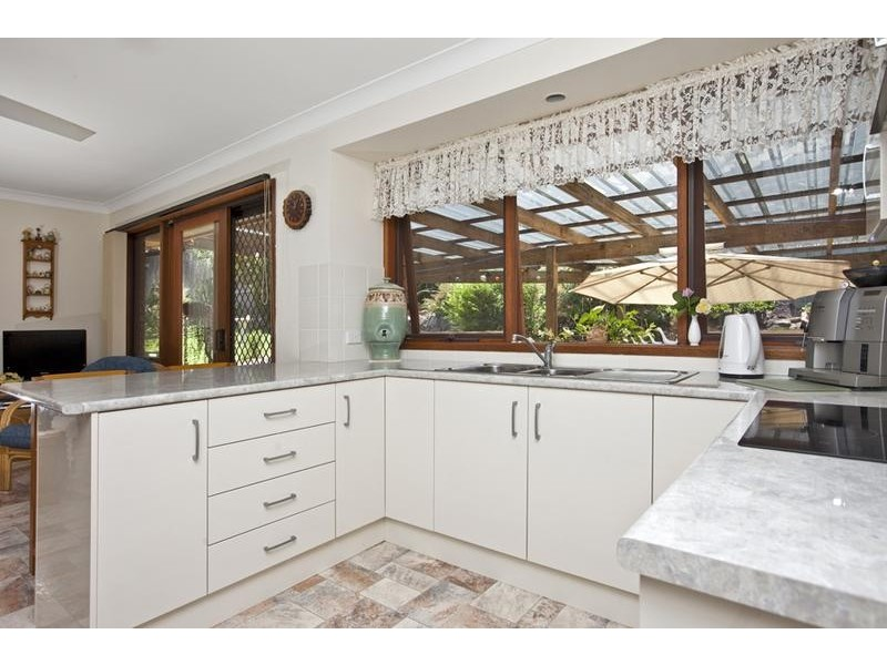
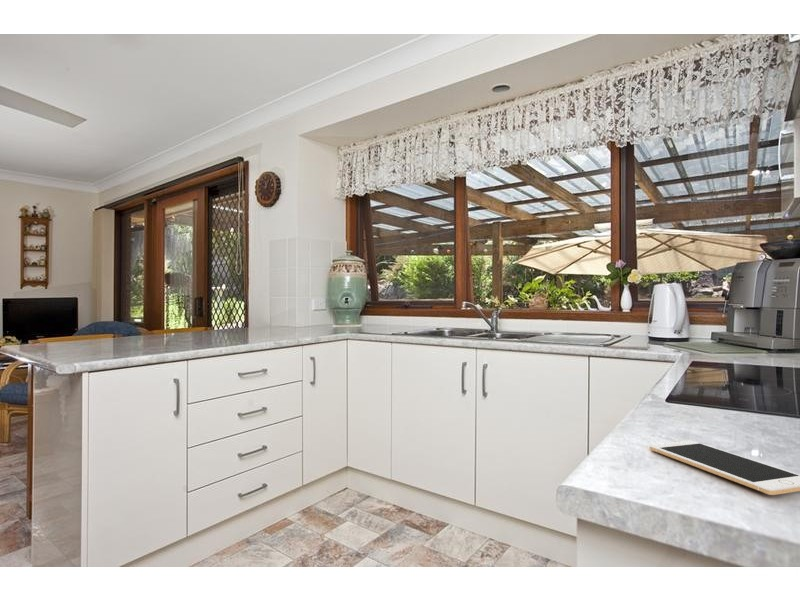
+ cell phone (725, 463)
